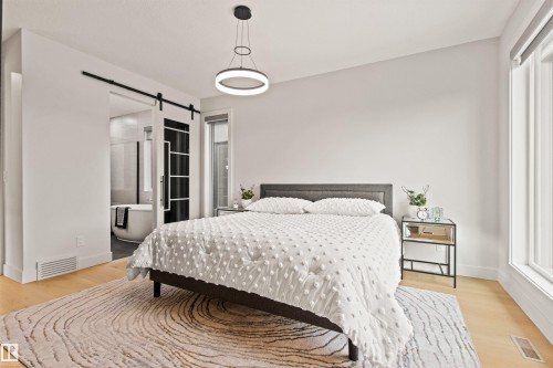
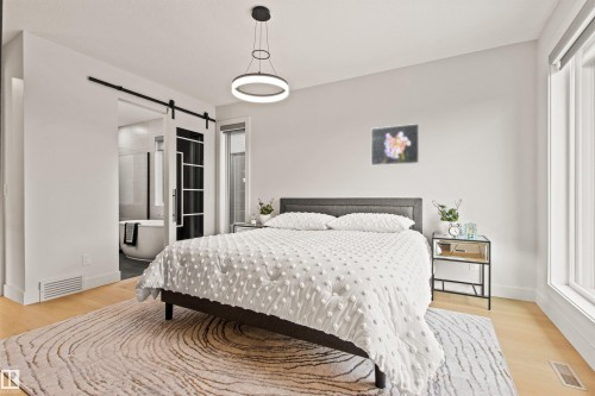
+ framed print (394, 145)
